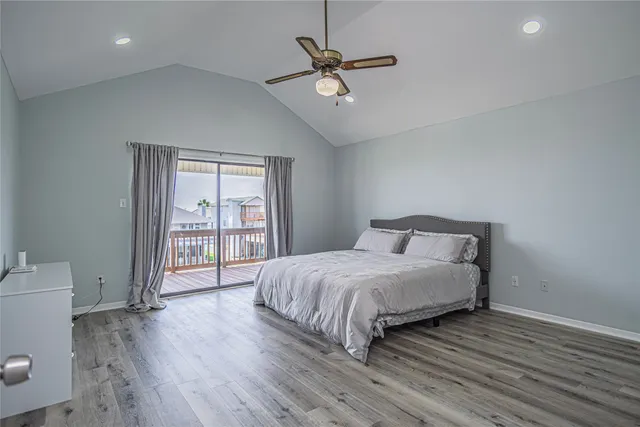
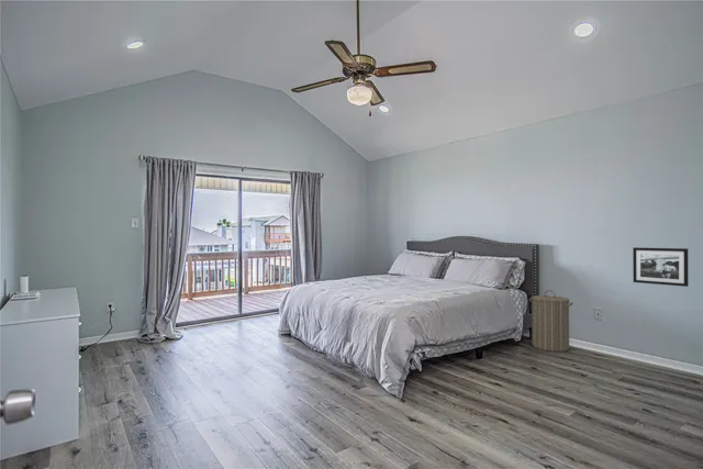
+ picture frame (659, 266)
+ laundry hamper (550, 319)
